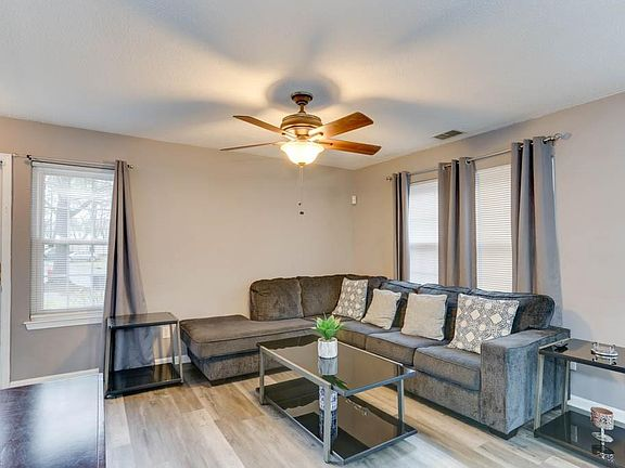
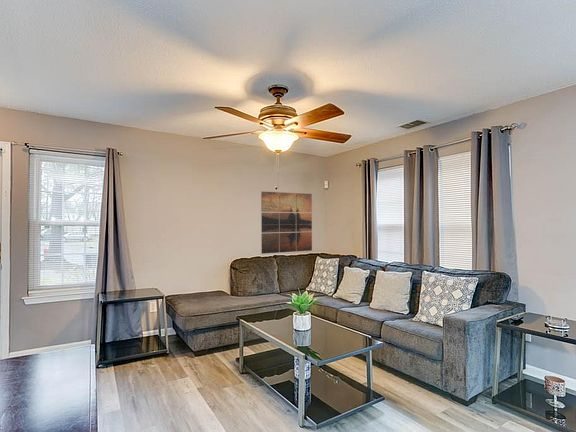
+ wall art (287, 222)
